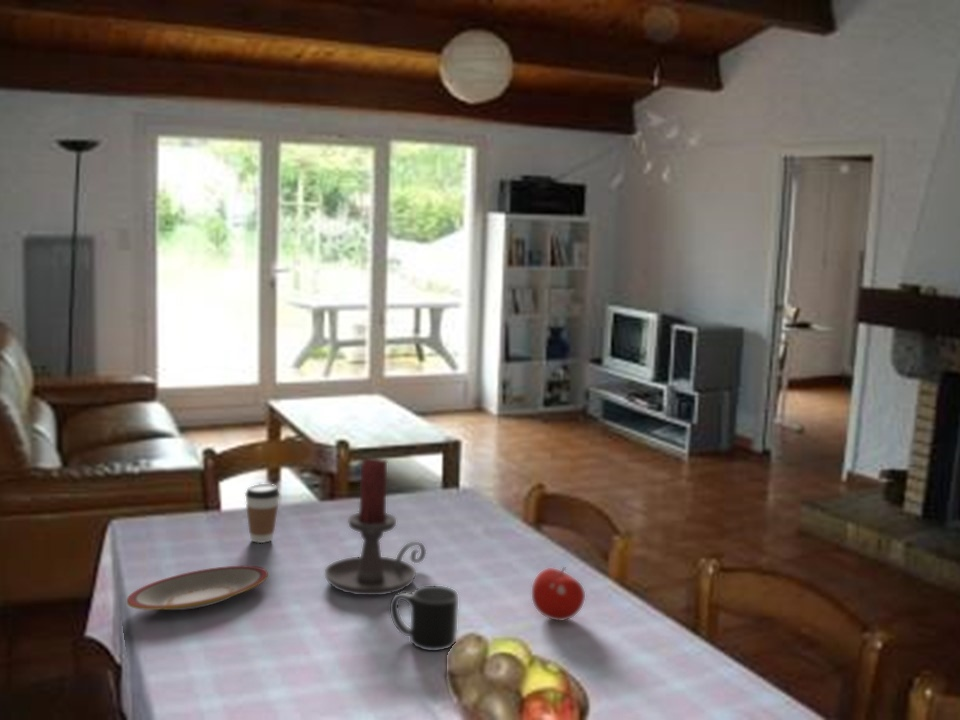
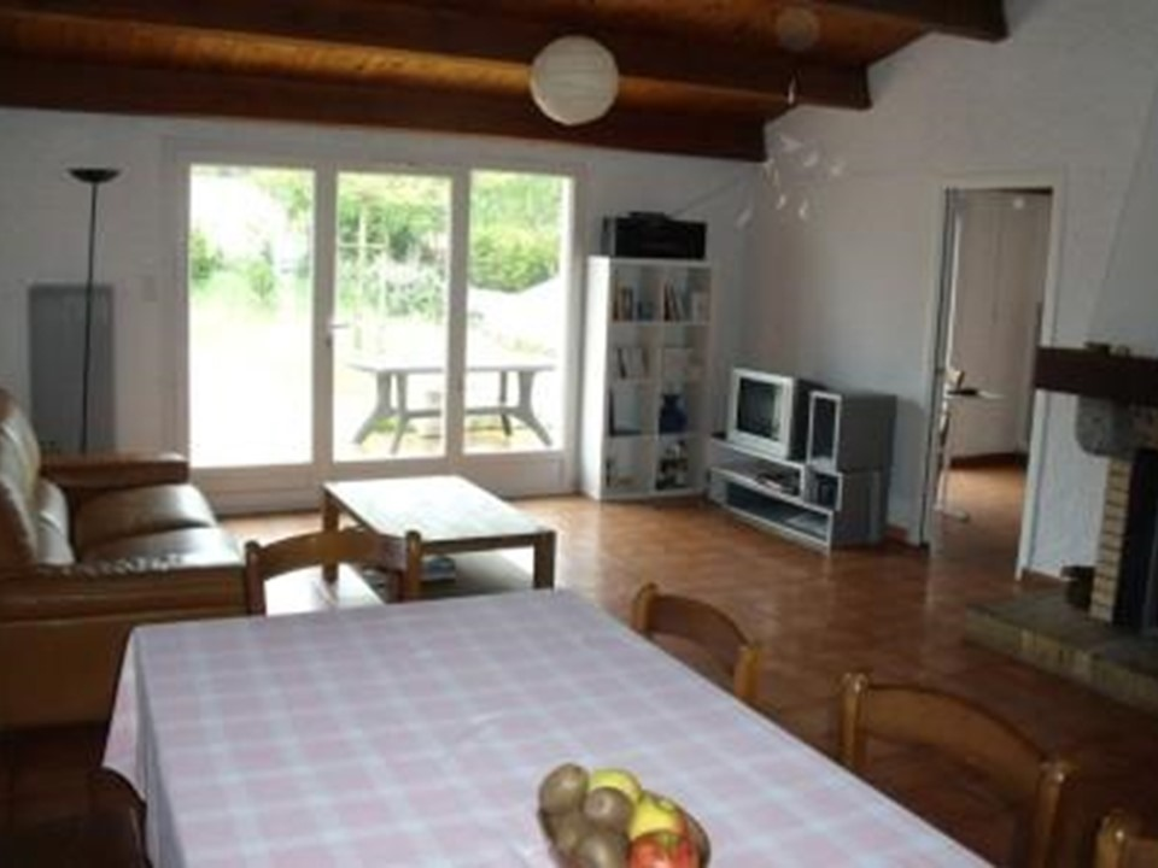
- mug (423, 615)
- plate (200, 591)
- candle holder (382, 517)
- fruit (558, 591)
- coffee cup (262, 513)
